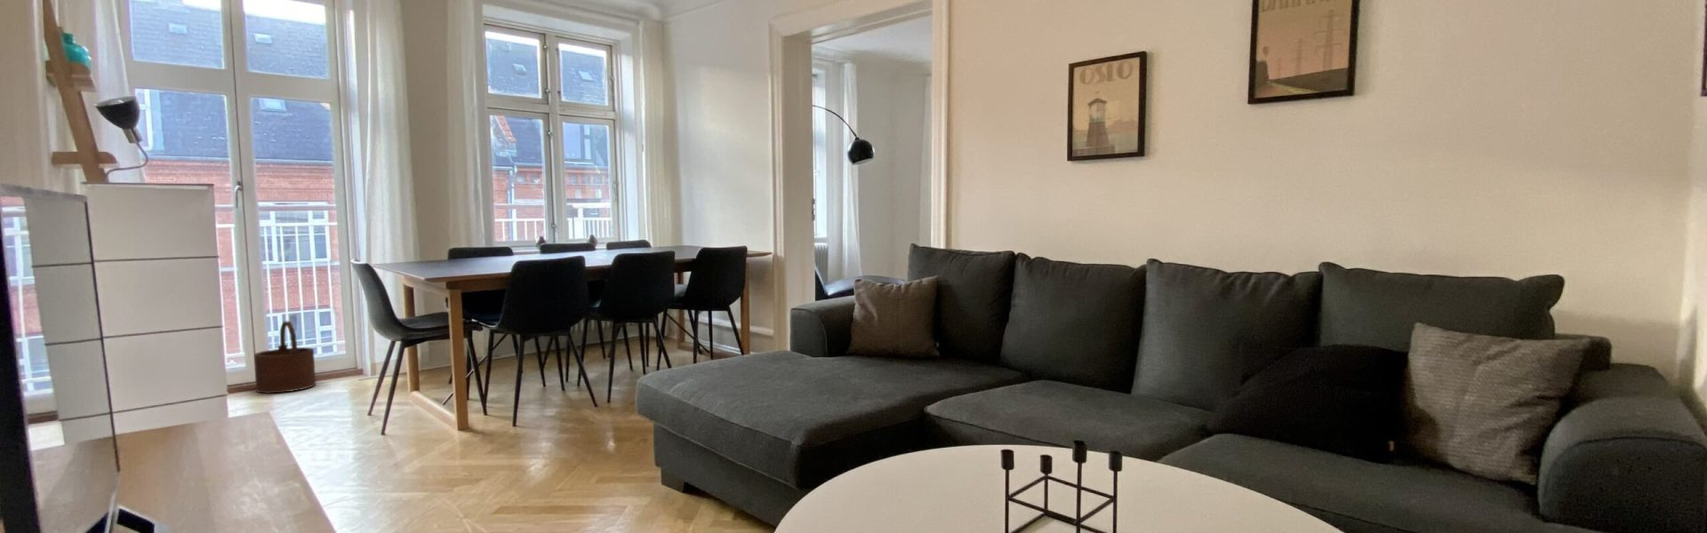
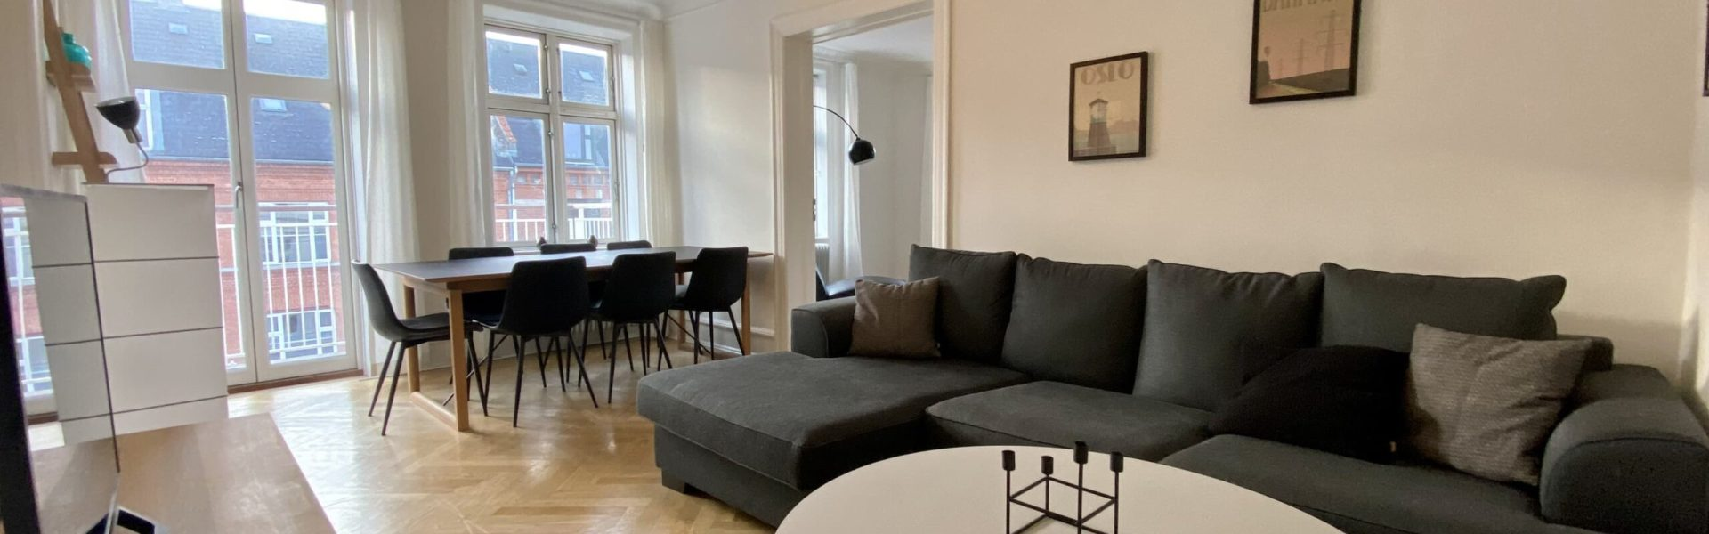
- wooden bucket (284, 355)
